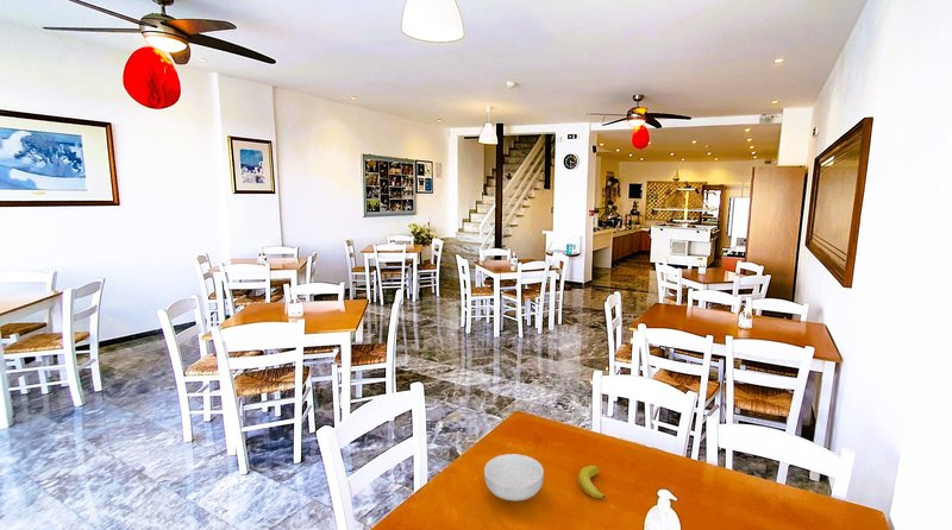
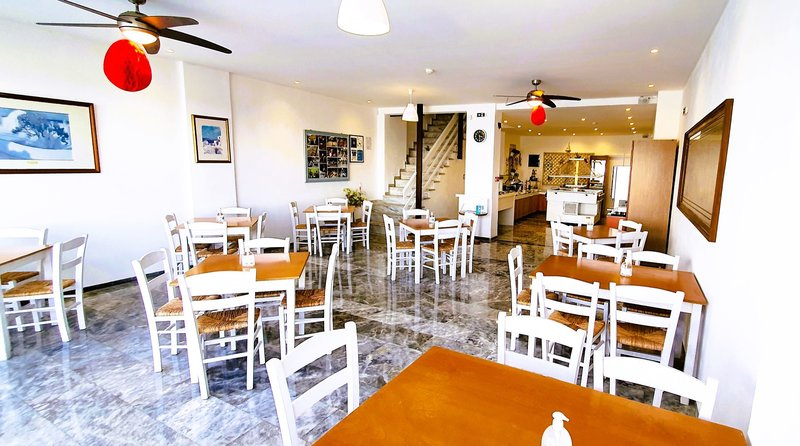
- banana (589, 480)
- cereal bowl (513, 480)
